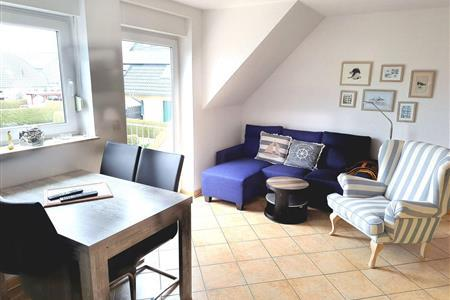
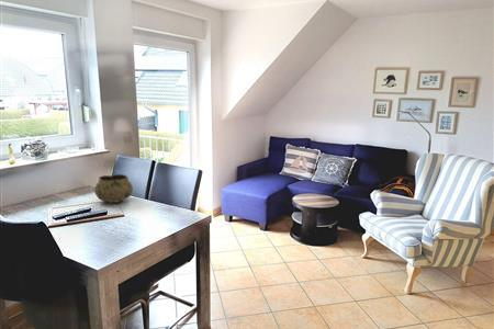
+ decorative bowl (113, 189)
